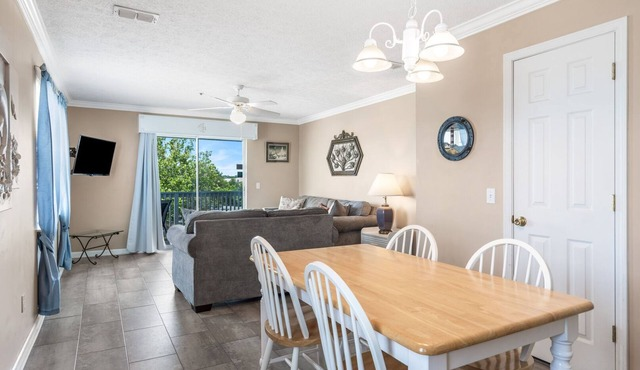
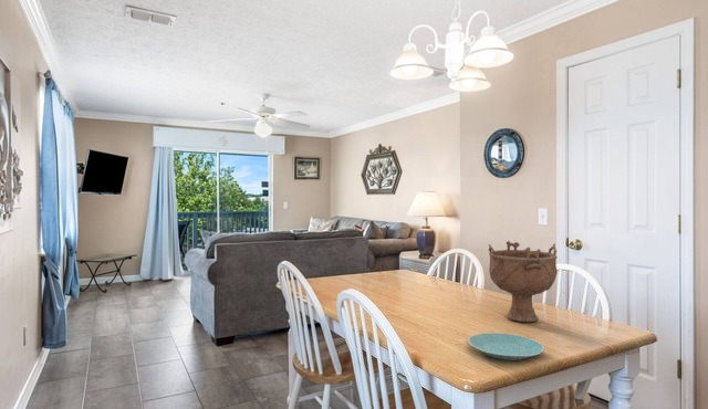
+ plate (504, 347)
+ decorative bowl (521, 281)
